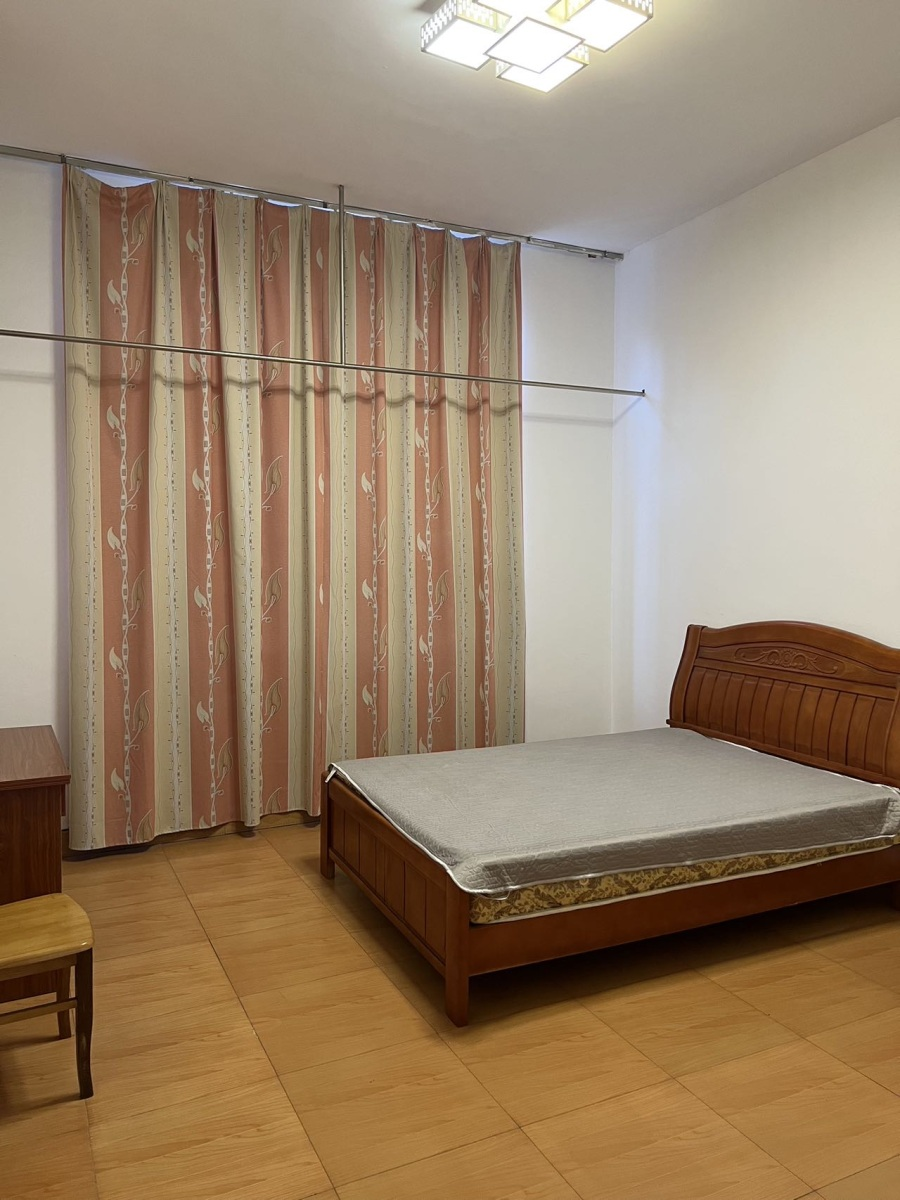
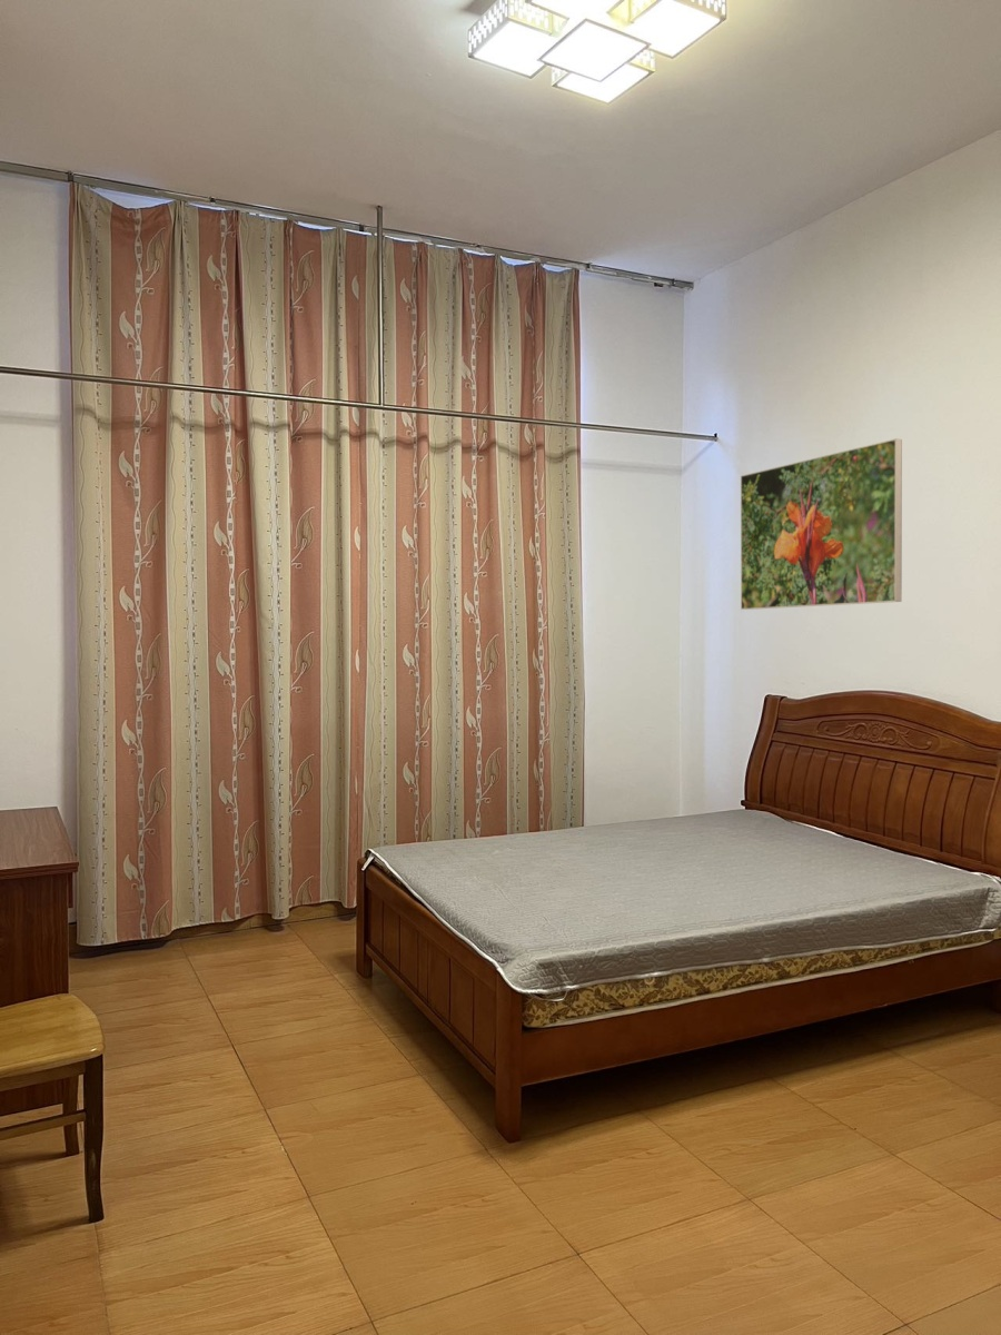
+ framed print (813, 532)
